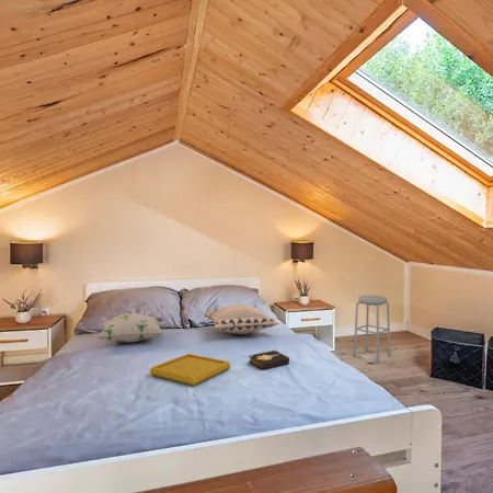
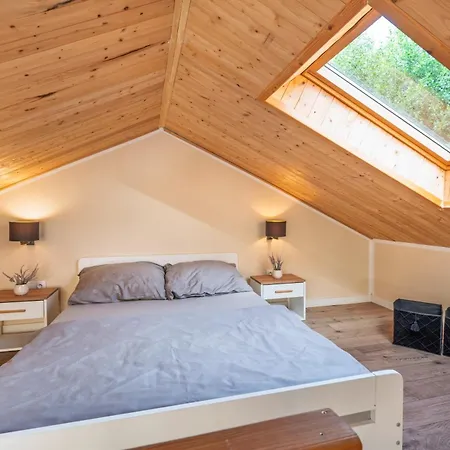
- serving tray (191, 368)
- decorative pillow (133, 326)
- stool (371, 326)
- decorative pillow (239, 318)
- hardback book (268, 358)
